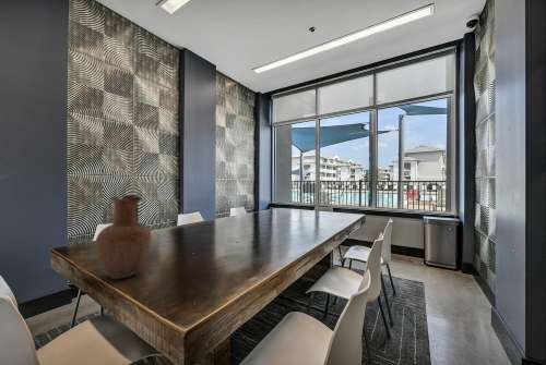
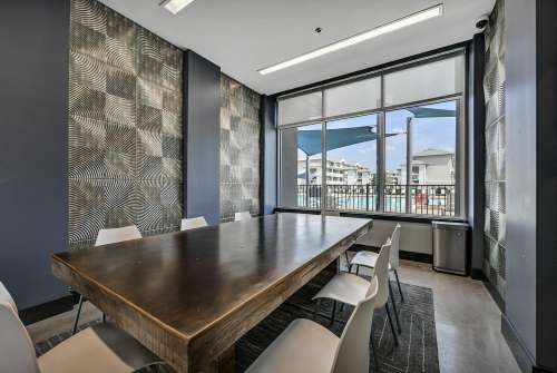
- vase (124, 234)
